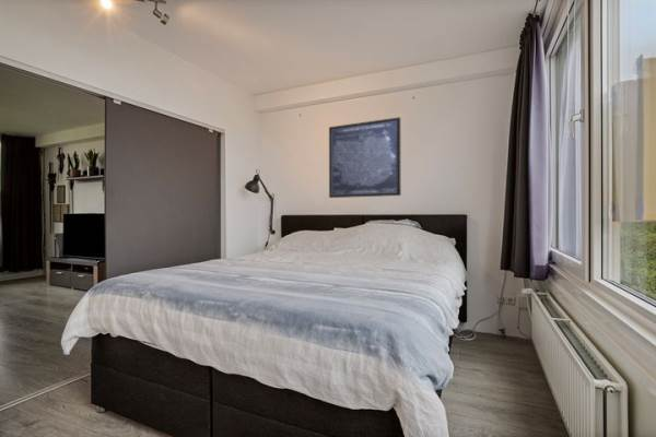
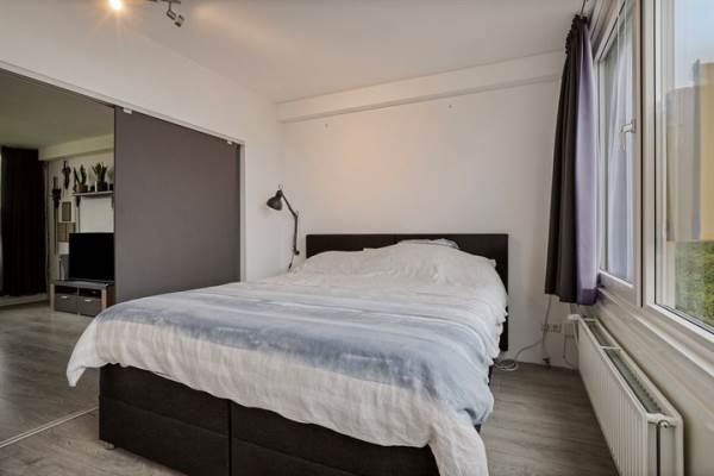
- wall art (363, 160)
